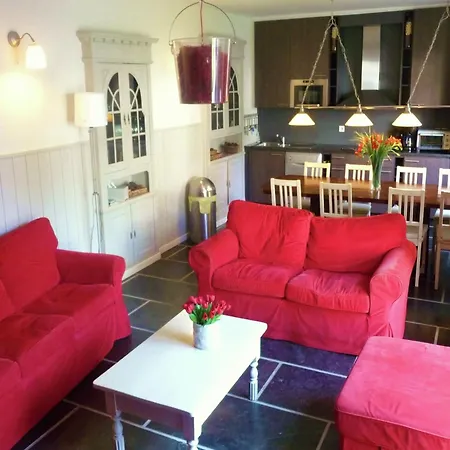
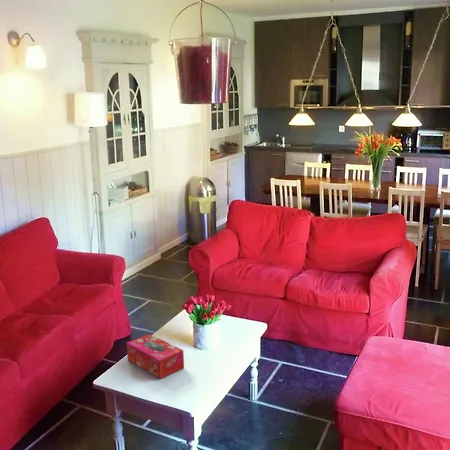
+ tissue box (154, 355)
